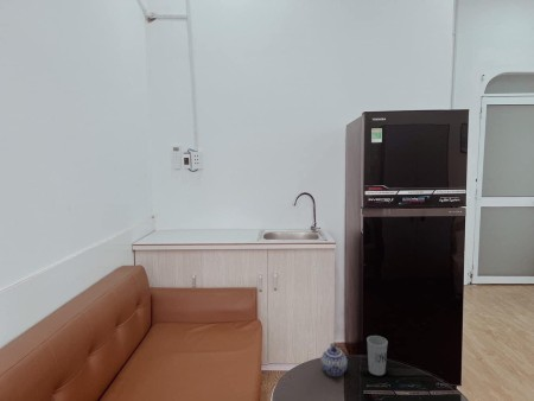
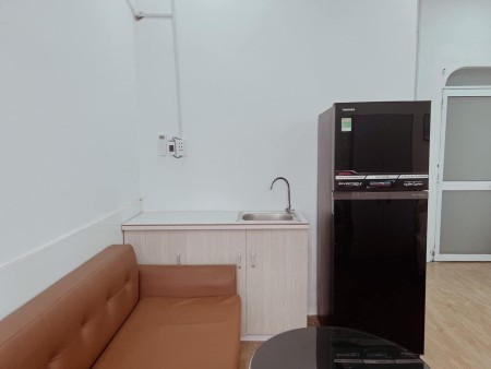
- cup (376, 355)
- teapot (333, 358)
